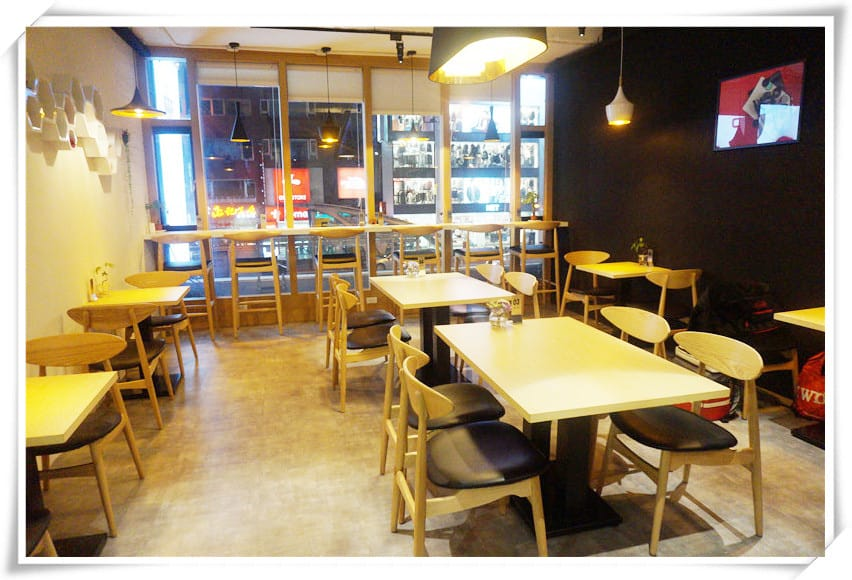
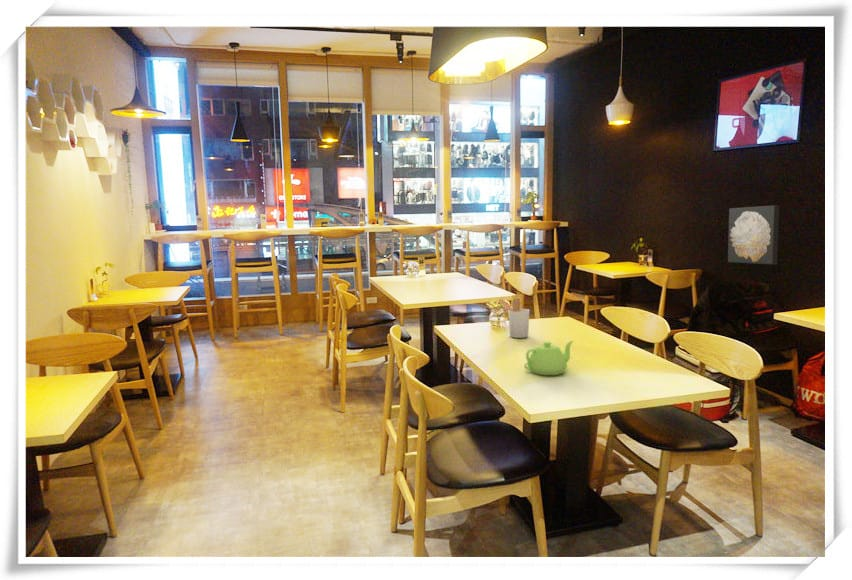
+ utensil holder (513, 316)
+ wall art (752, 235)
+ teapot (549, 356)
